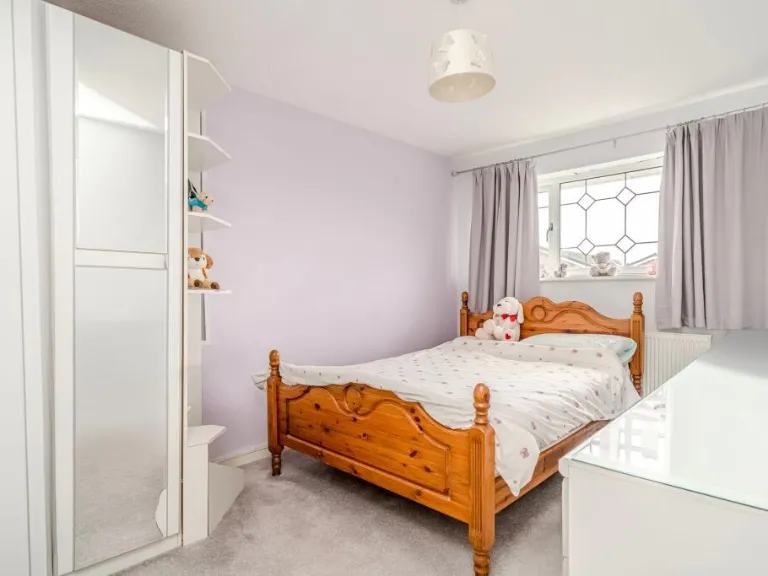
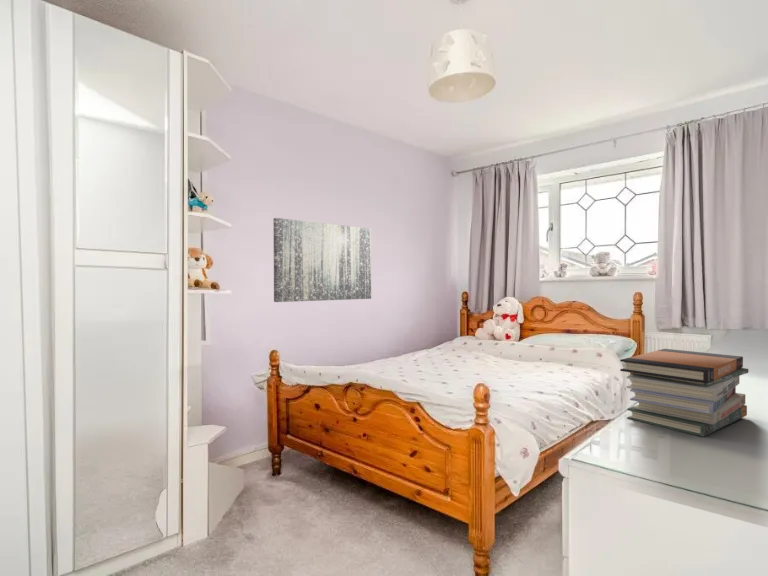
+ wall art (326, 262)
+ book stack (684, 387)
